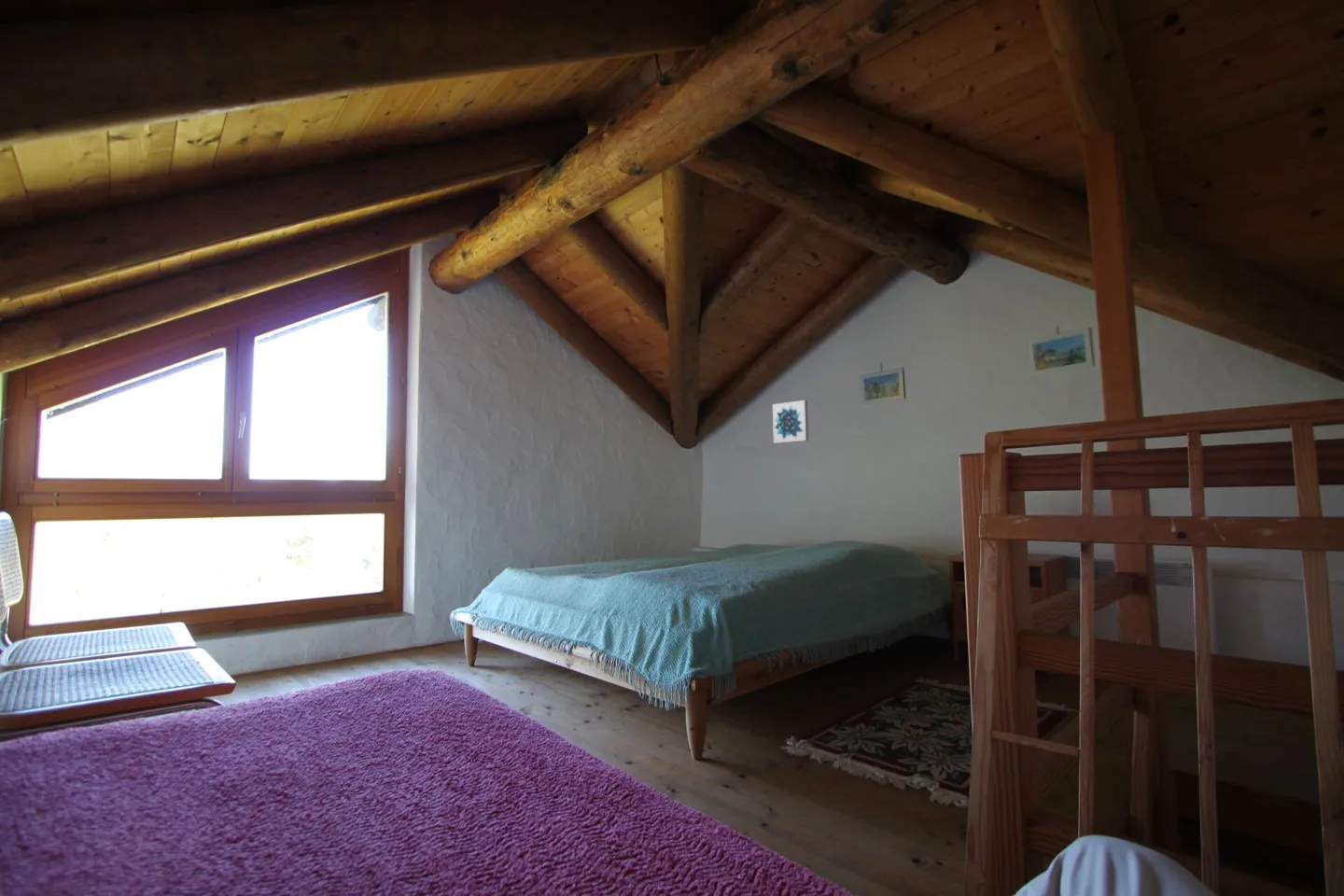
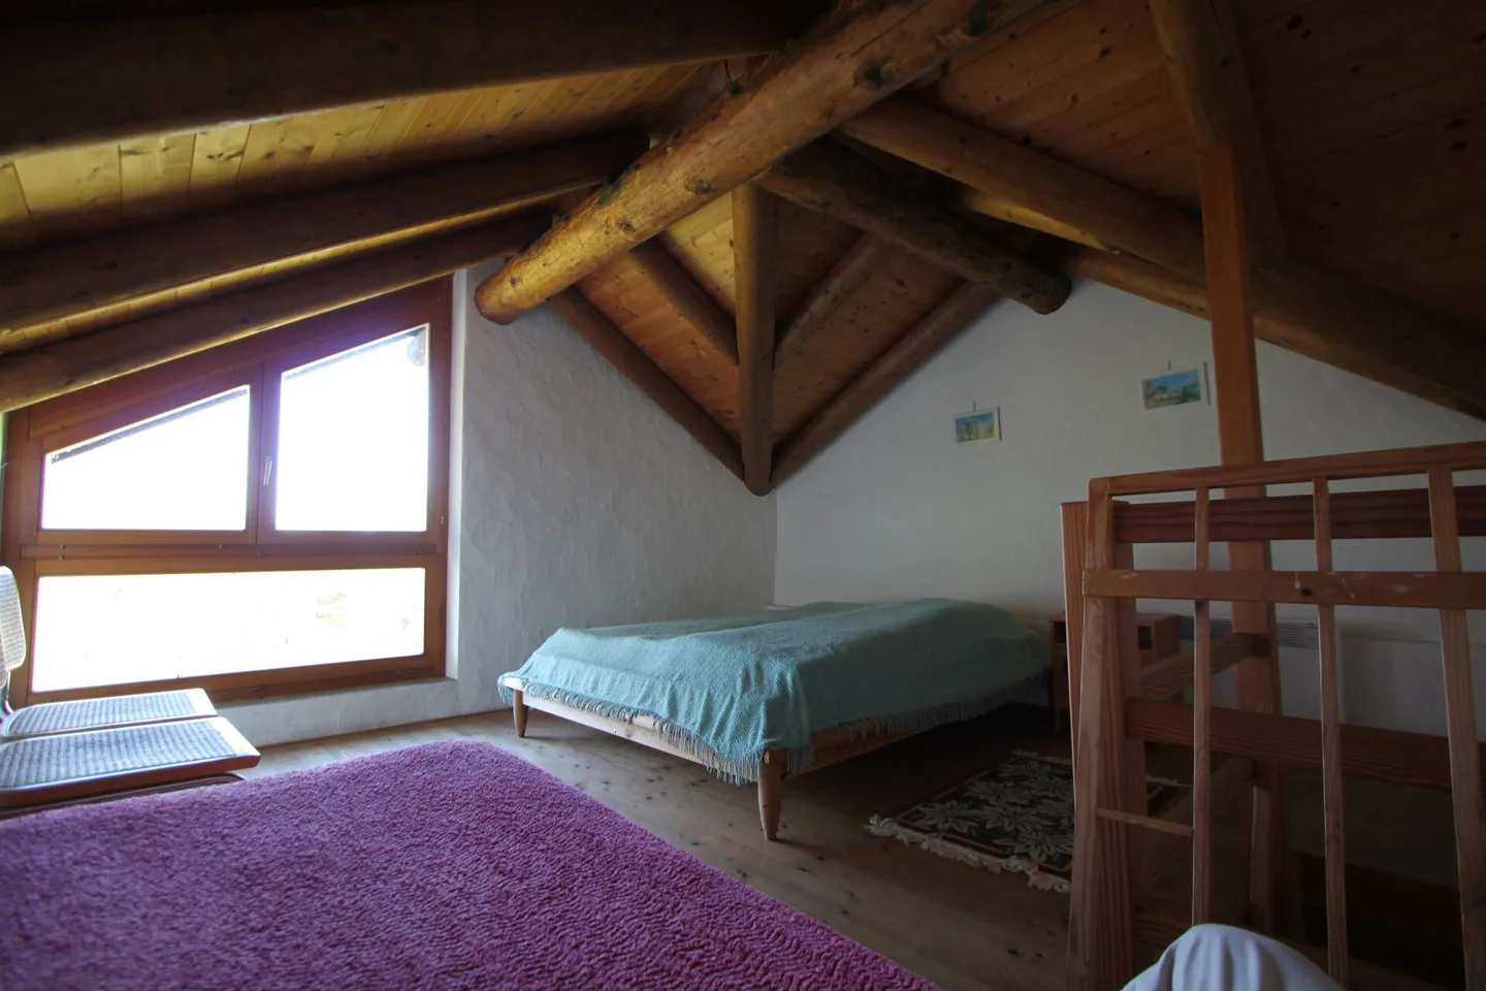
- wall art (790, 422)
